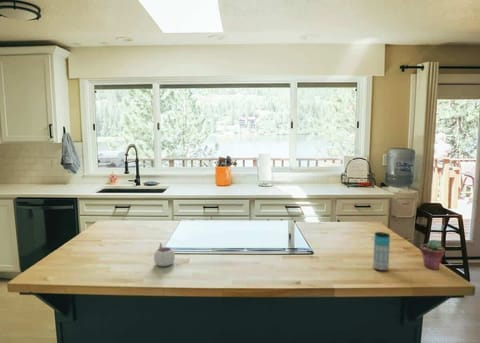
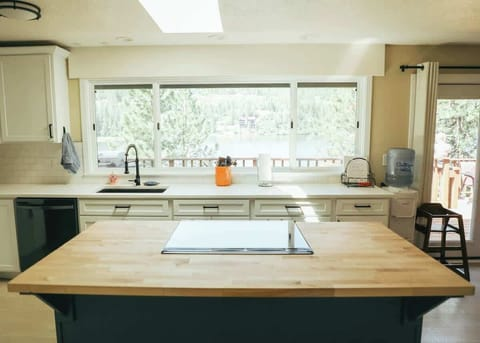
- mug (163, 252)
- potted succulent (432, 253)
- beverage can (381, 251)
